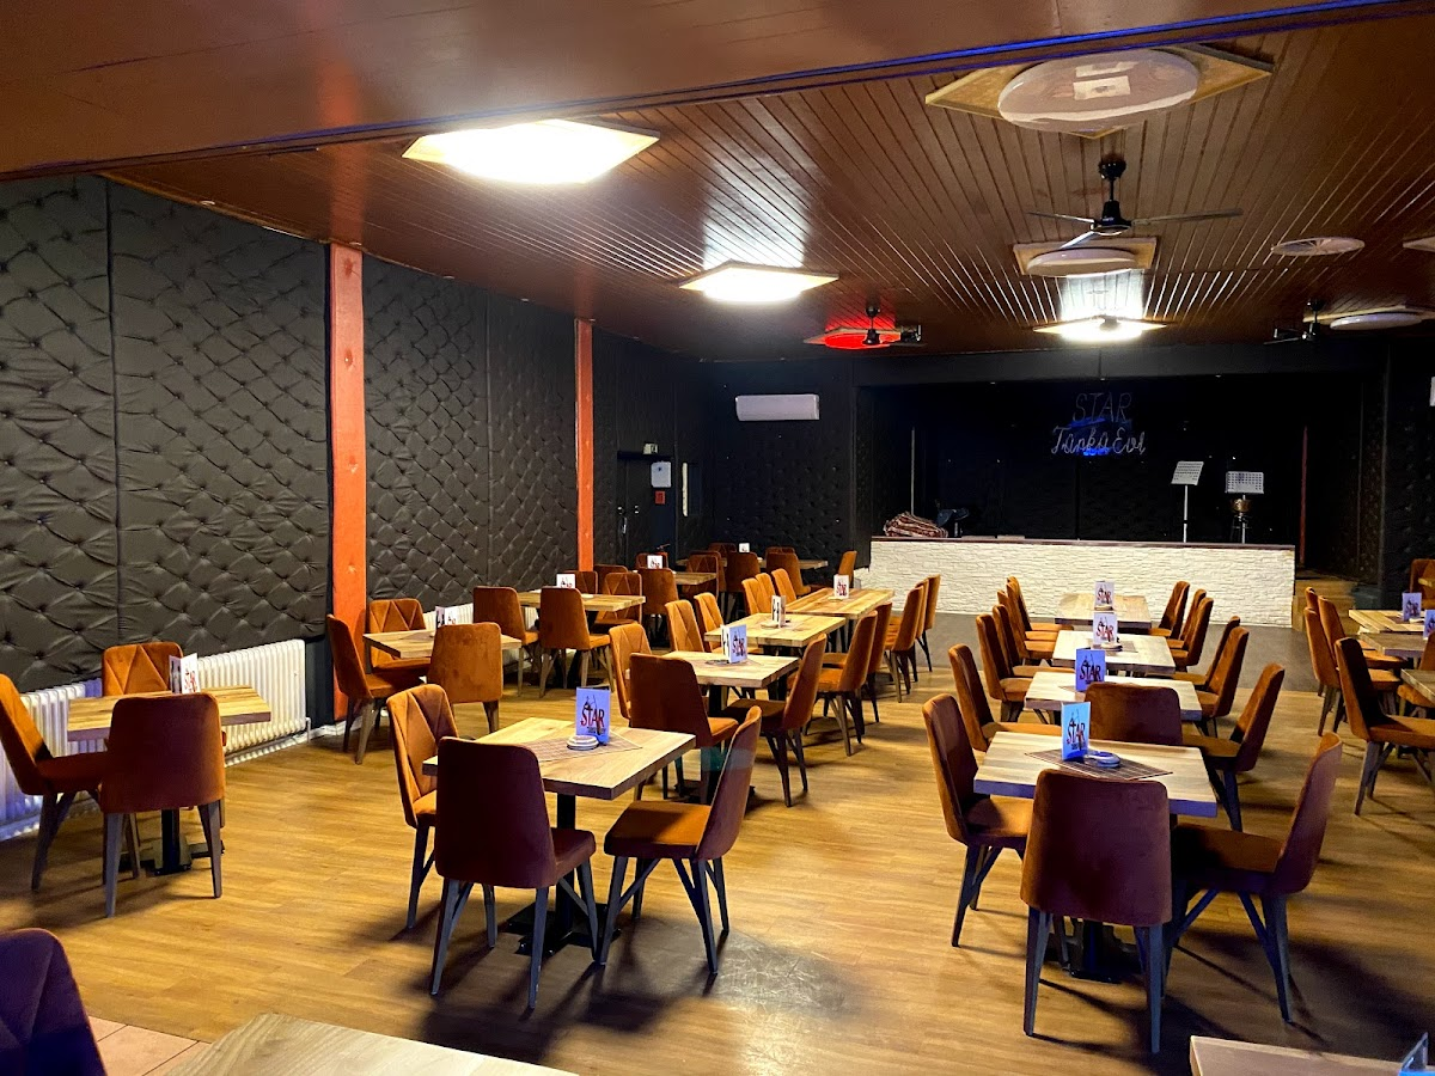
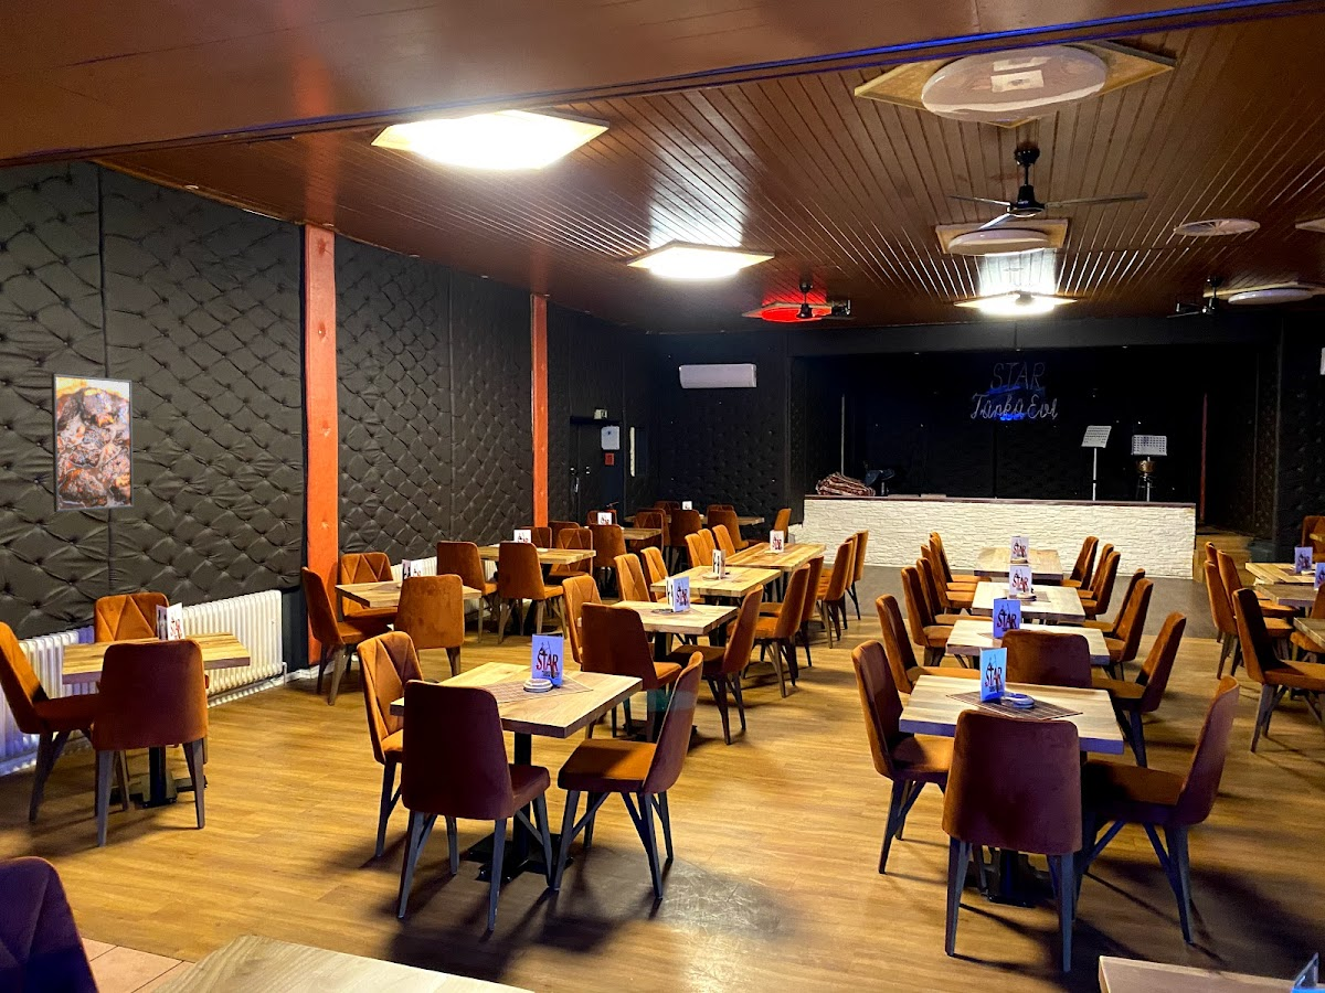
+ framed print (94, 444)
